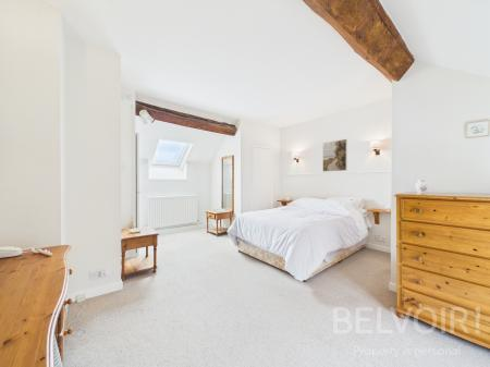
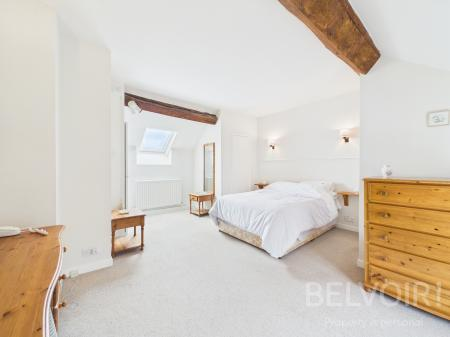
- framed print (334, 156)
